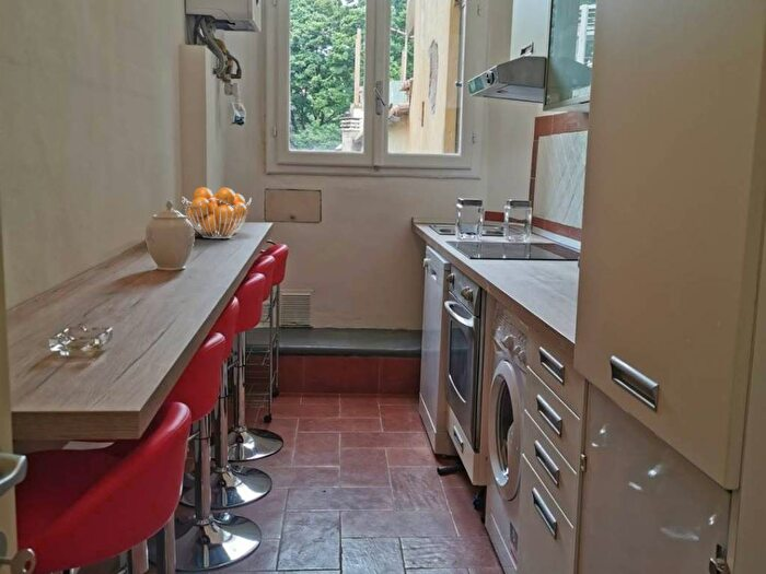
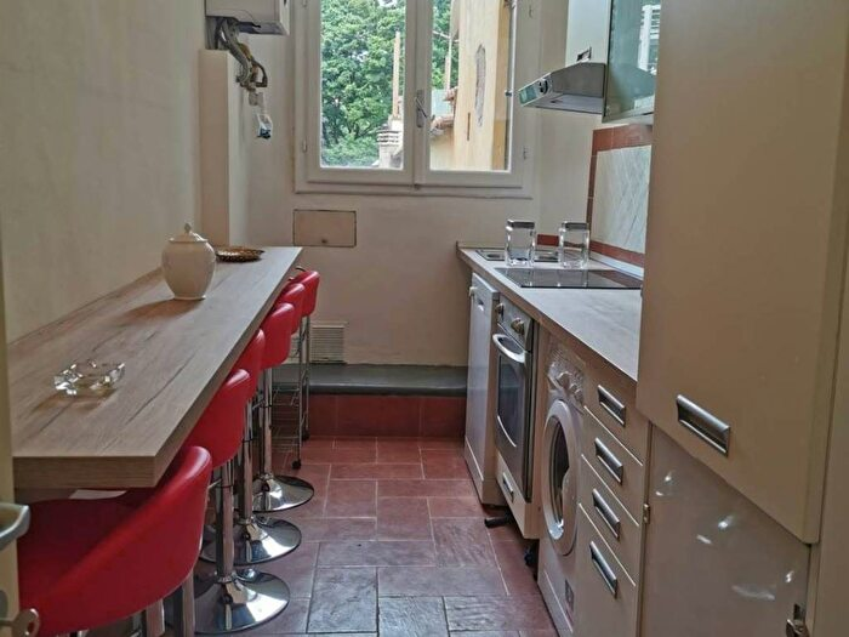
- fruit basket (217, 212)
